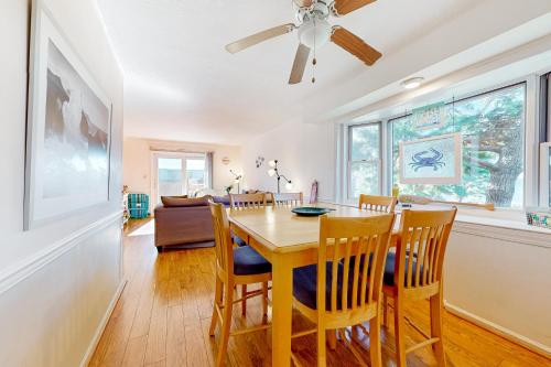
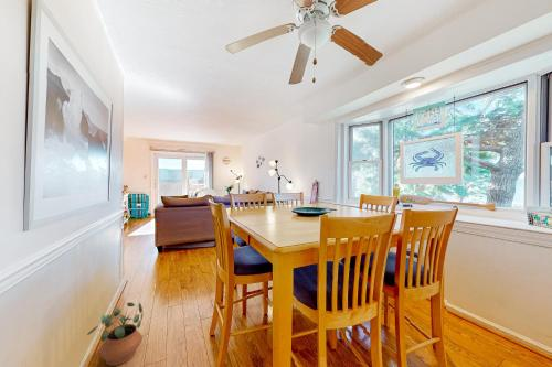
+ potted plant (116, 333)
